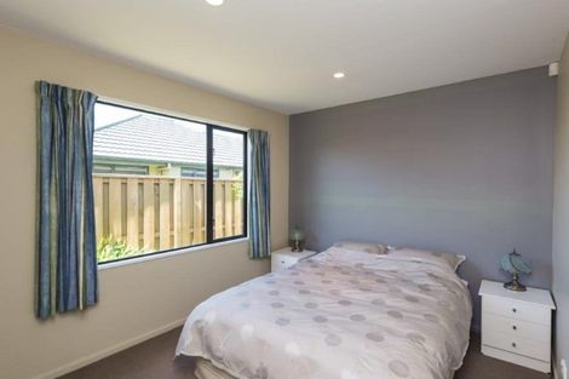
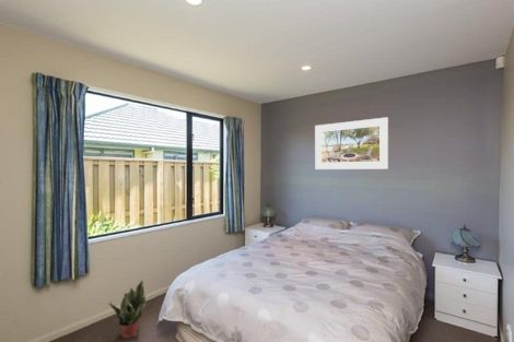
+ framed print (348, 145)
+ potted plant (129, 306)
